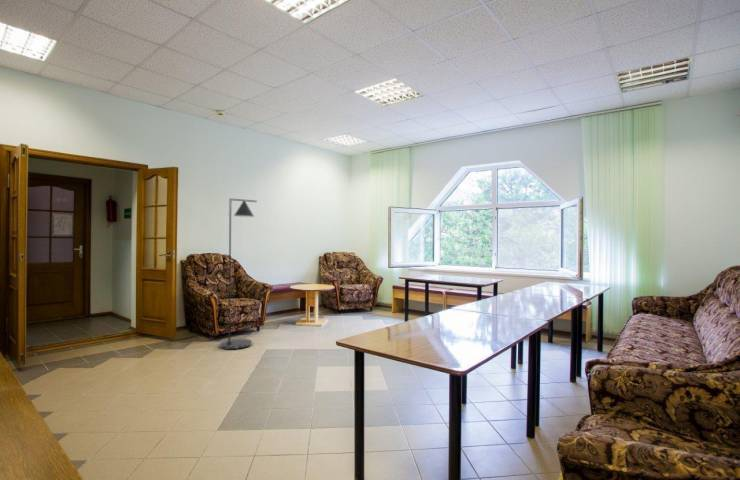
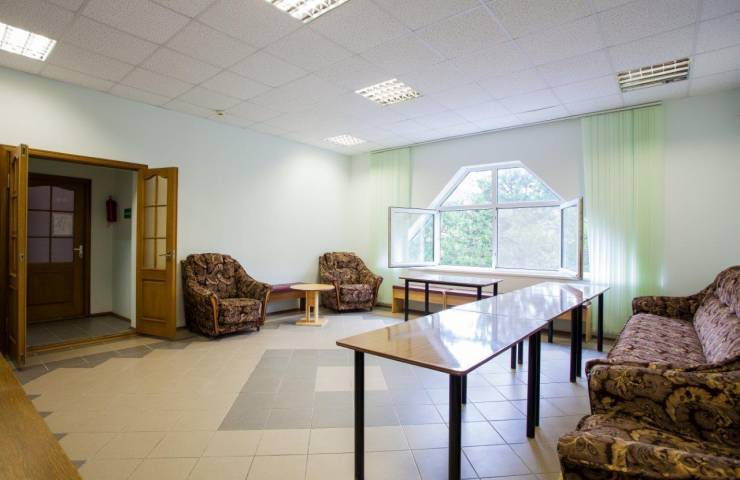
- floor lamp (230, 272)
